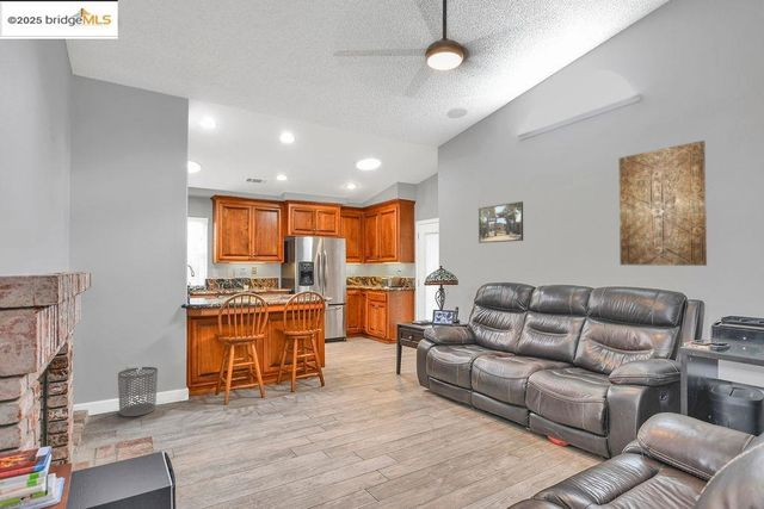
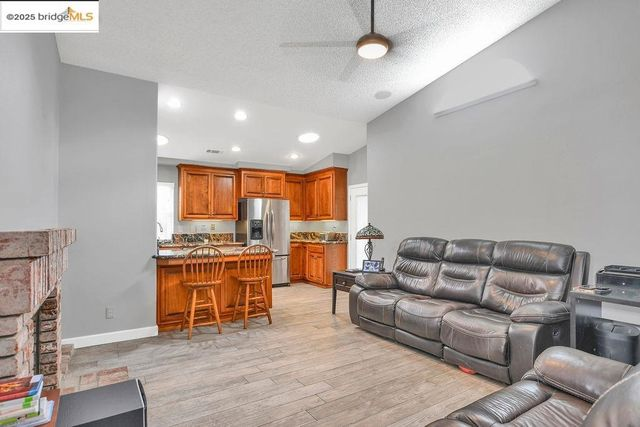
- waste bin (137, 391)
- wall art (659, 207)
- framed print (499, 223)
